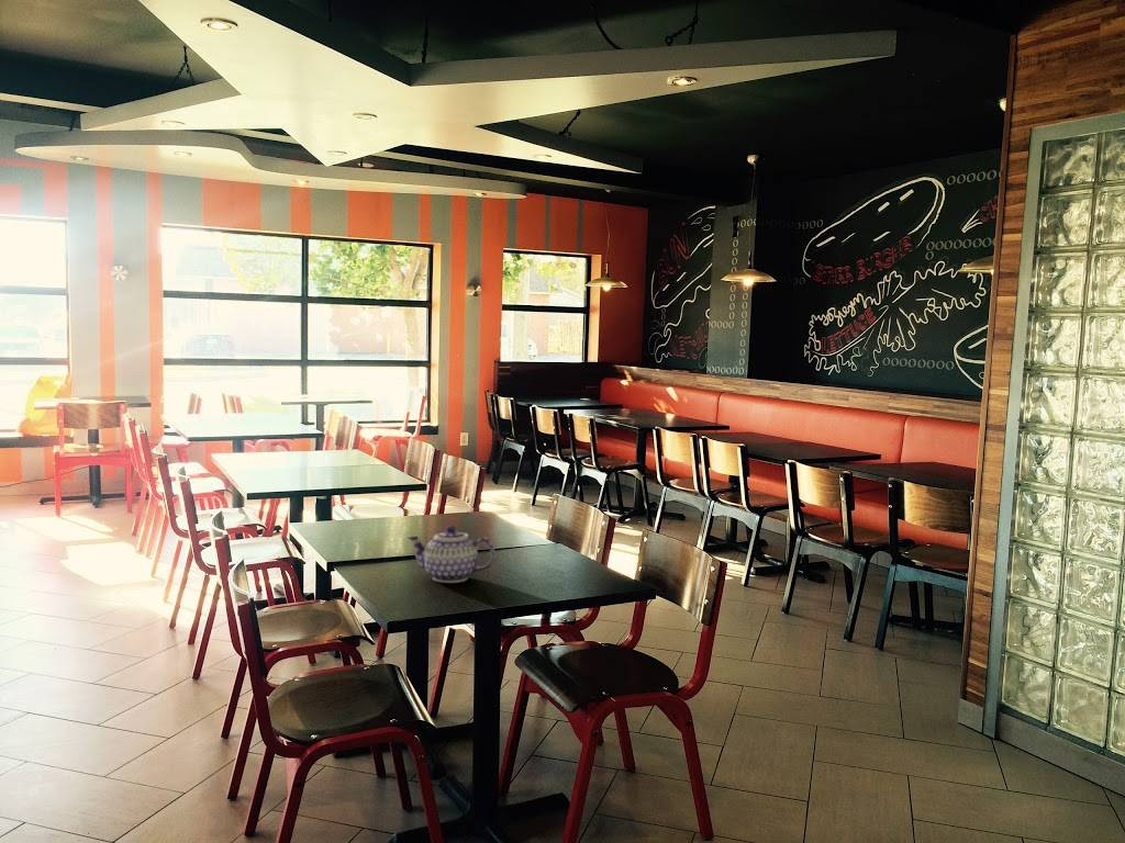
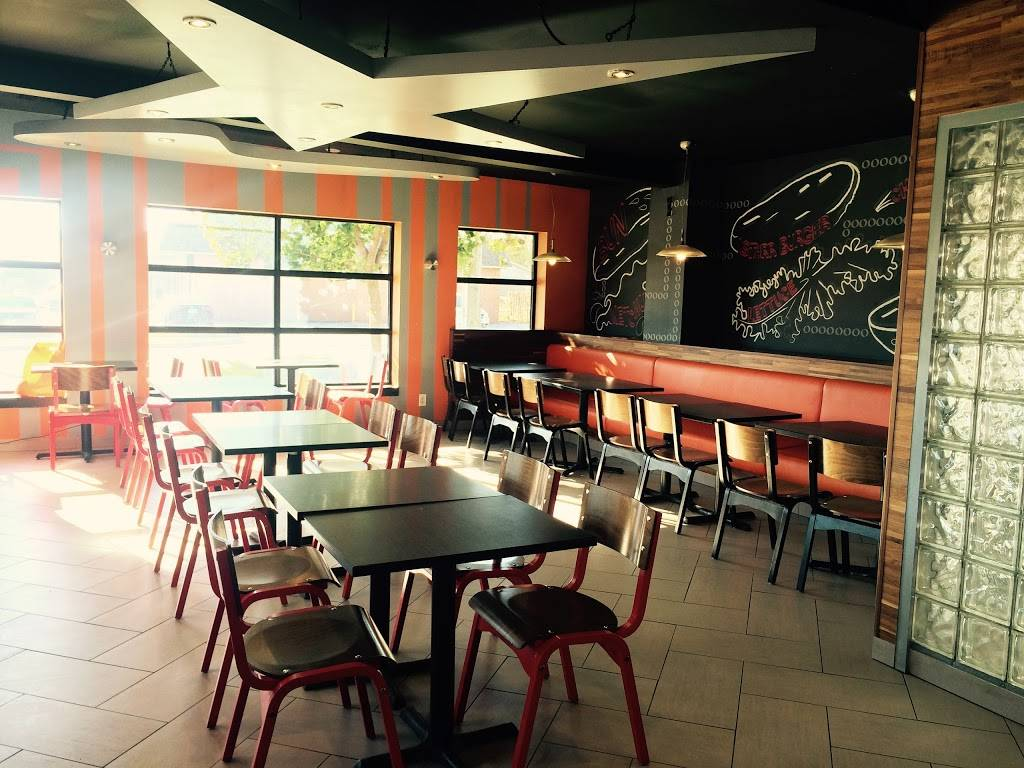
- teapot (450, 551)
